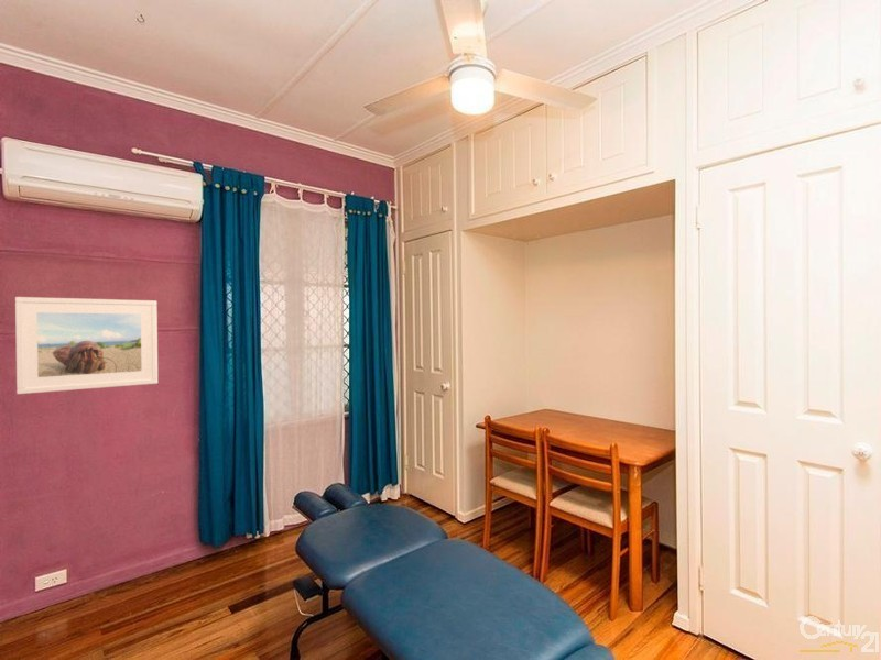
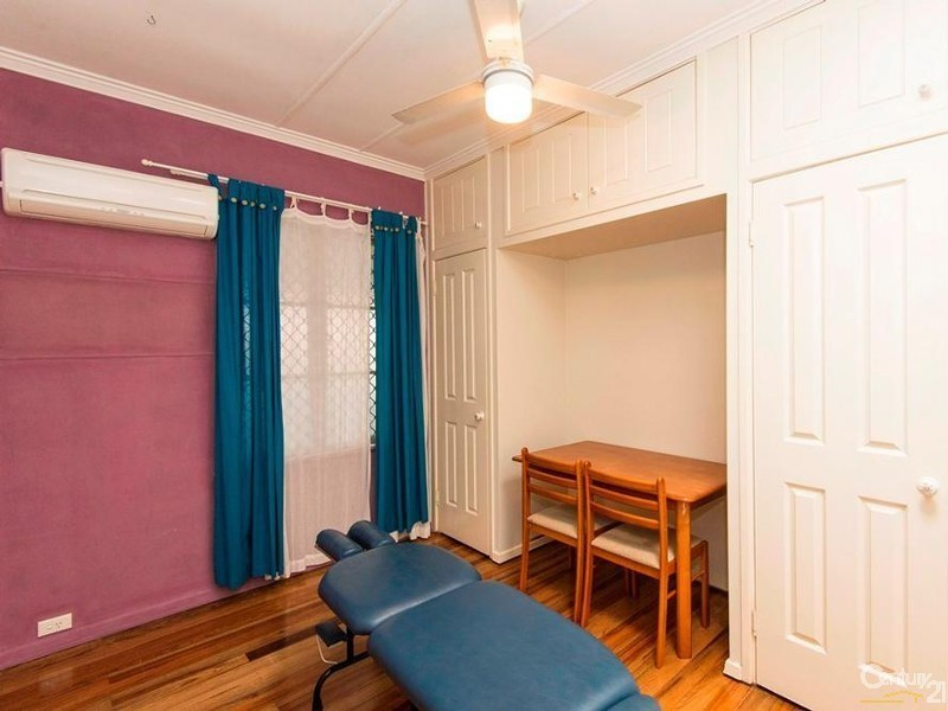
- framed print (91, 343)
